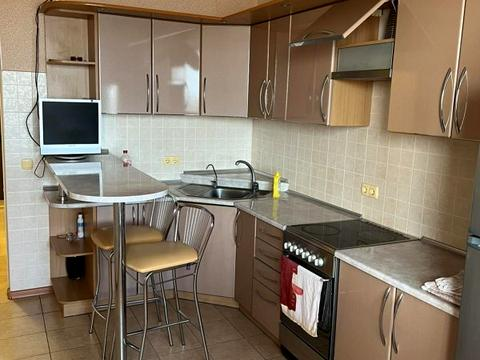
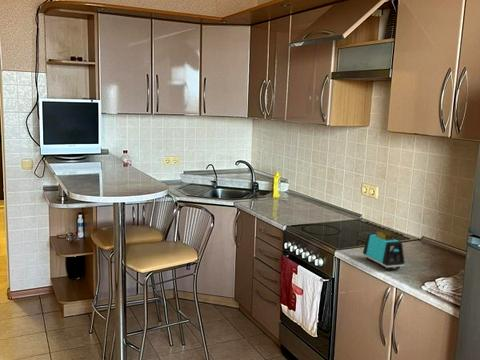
+ toaster (383, 247)
